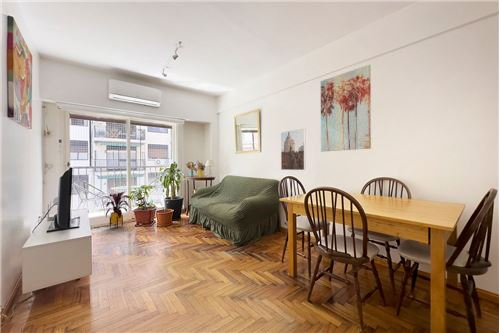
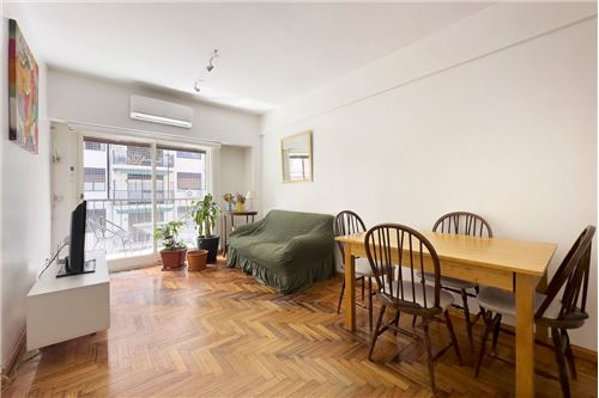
- wall art (343, 112)
- house plant (115, 209)
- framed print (292, 150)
